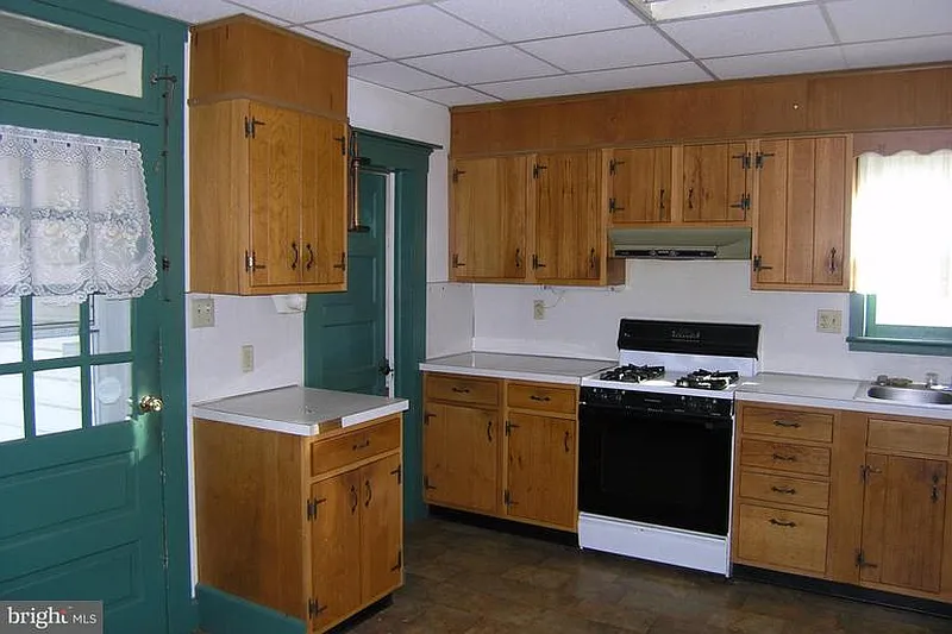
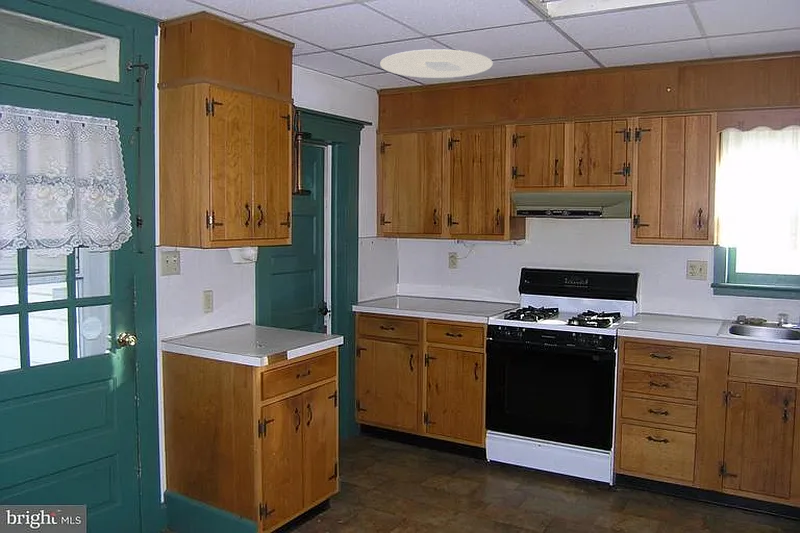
+ ceiling light (436, 59)
